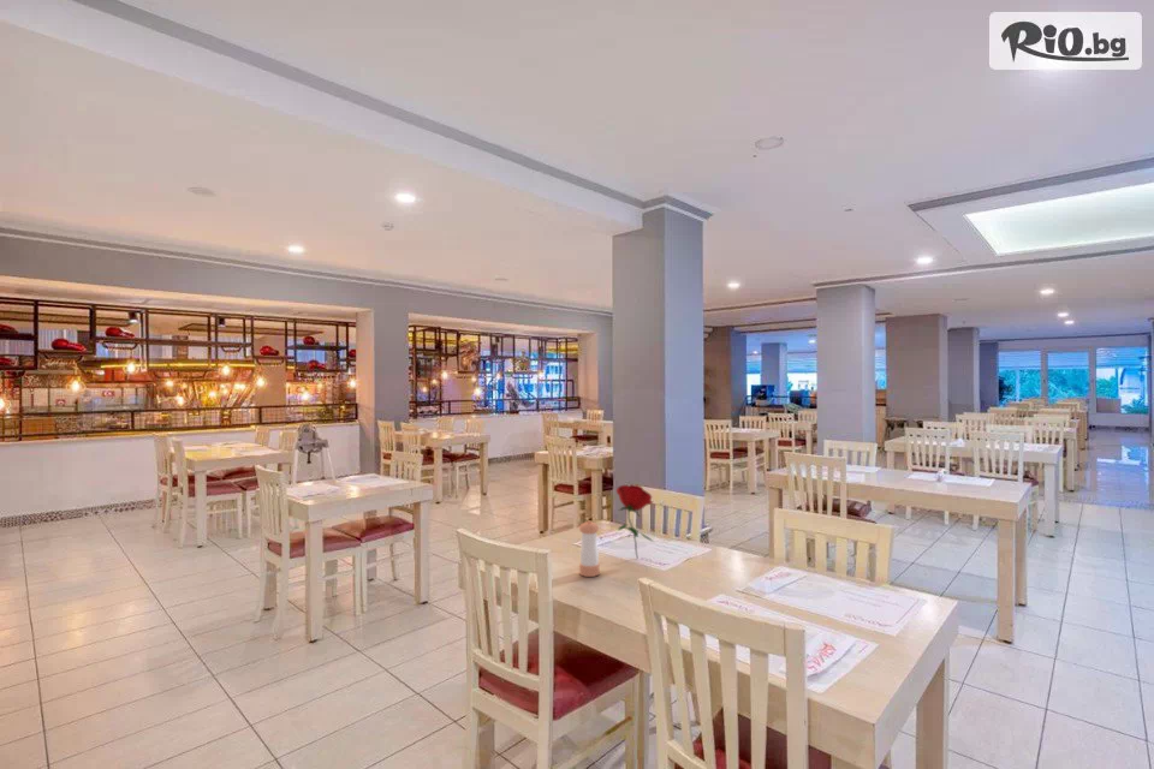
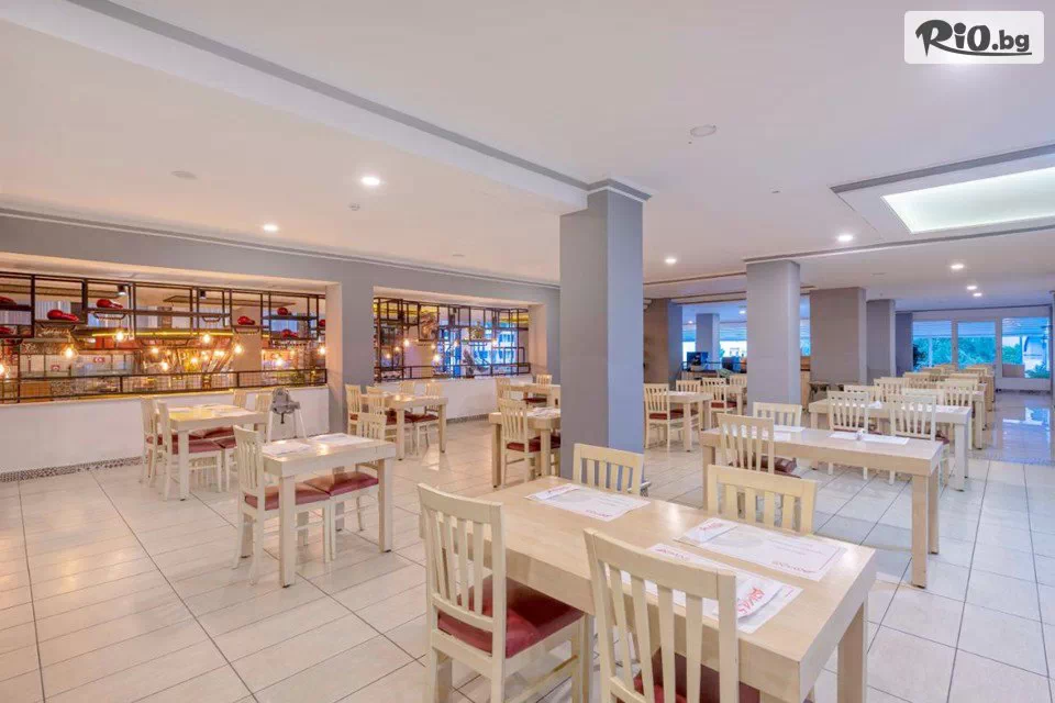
- flower (630, 520)
- pepper shaker (589, 547)
